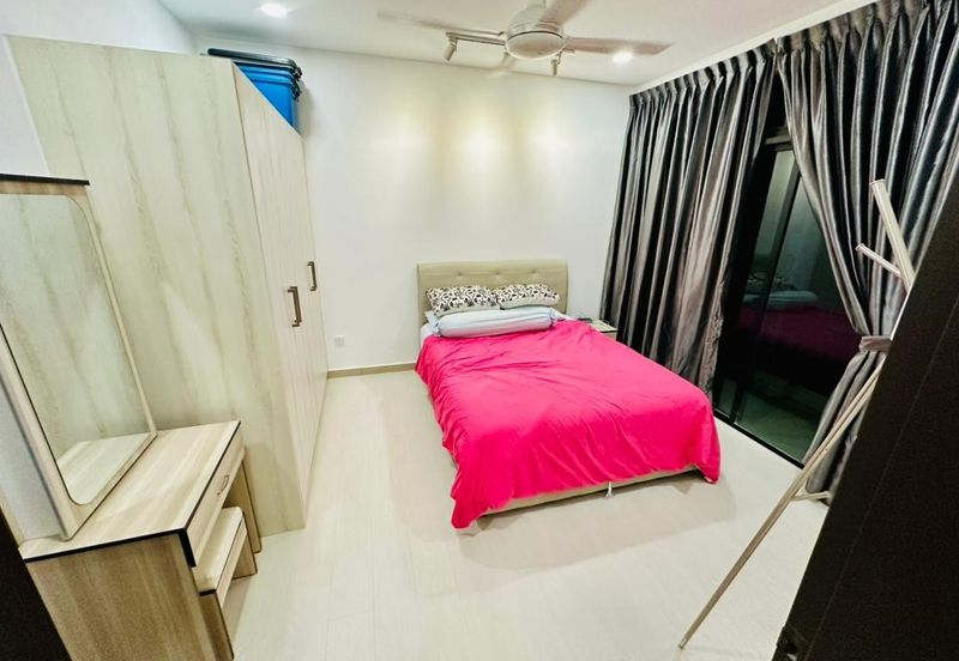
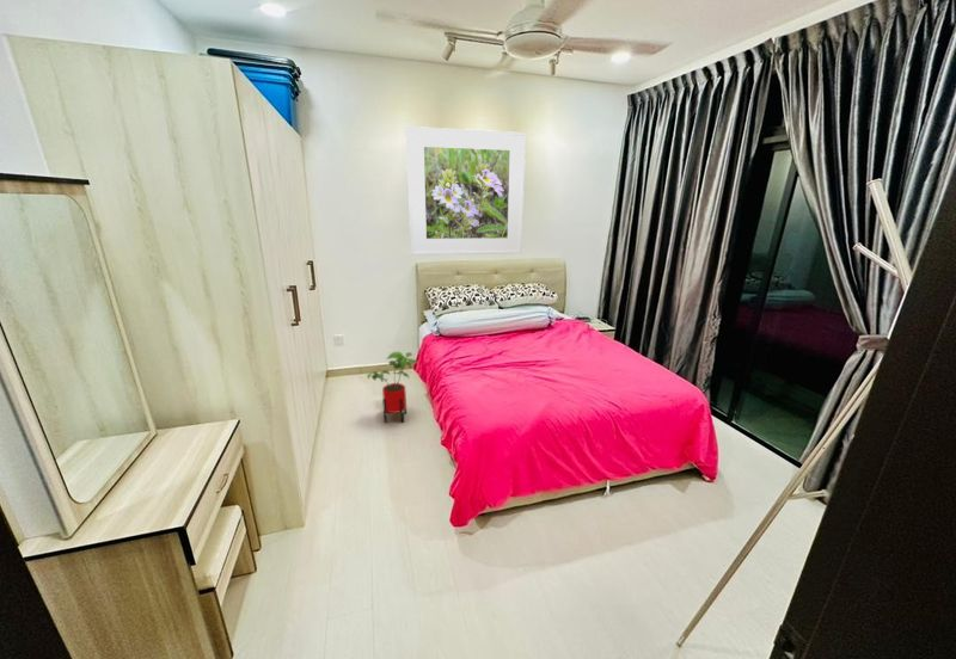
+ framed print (467, 195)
+ house plant (393, 384)
